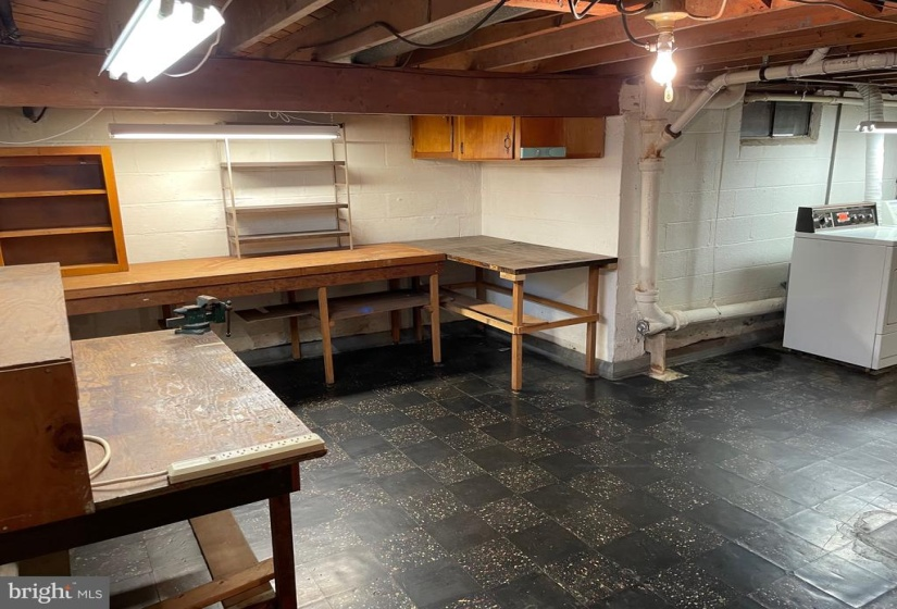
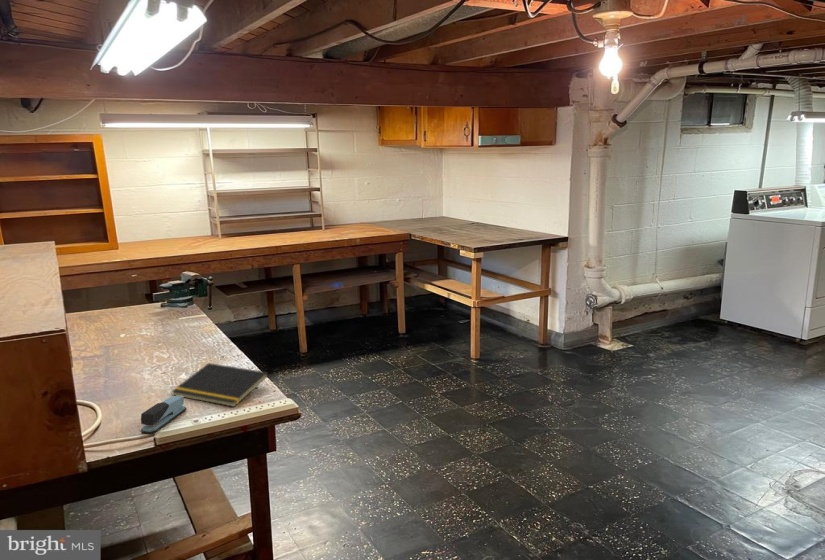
+ notepad (220, 383)
+ stapler (163, 411)
